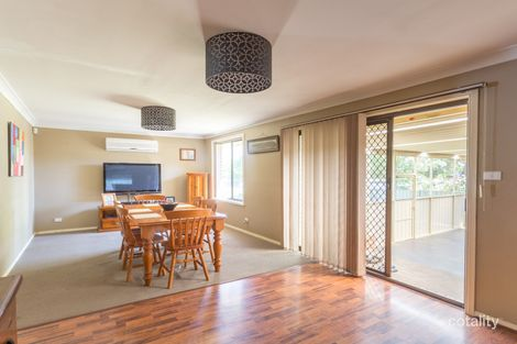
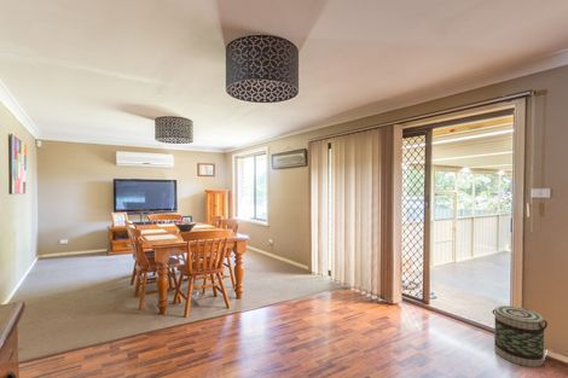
+ basket (518, 332)
